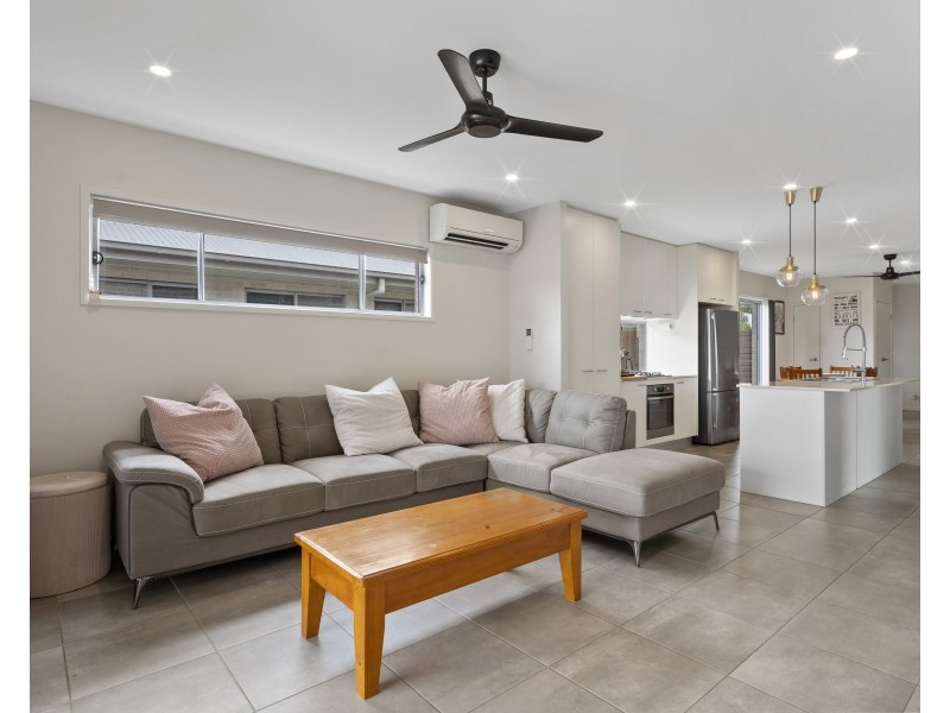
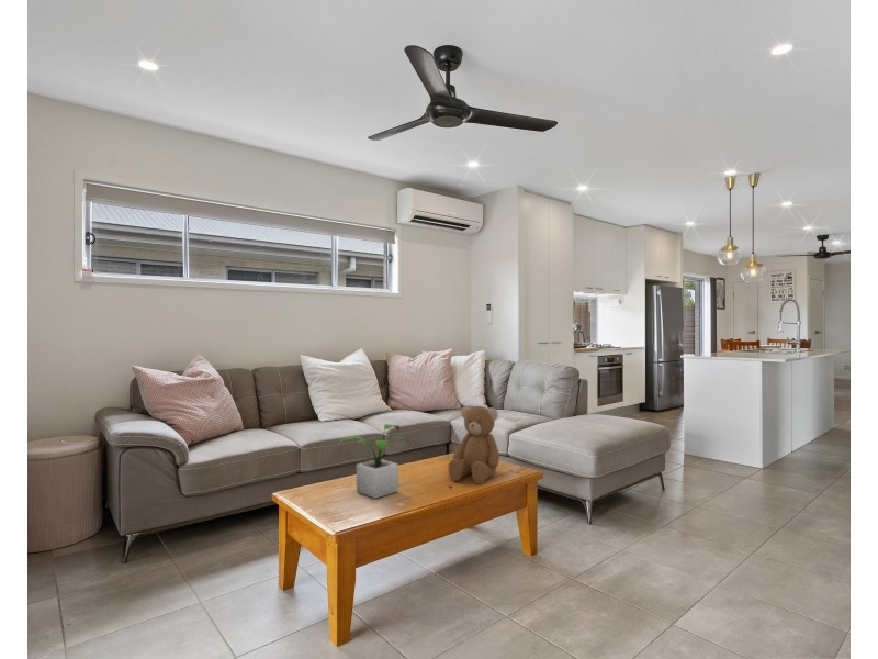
+ potted plant (381, 459)
+ teddy bear (475, 442)
